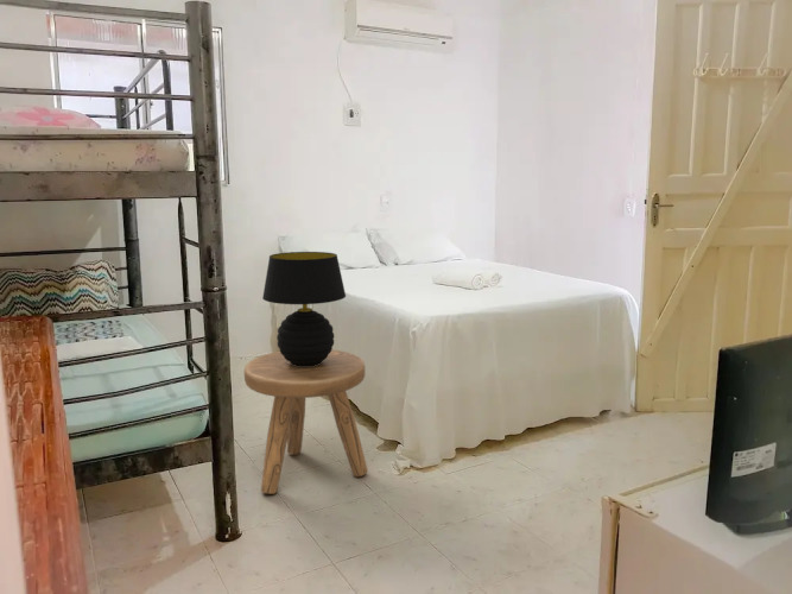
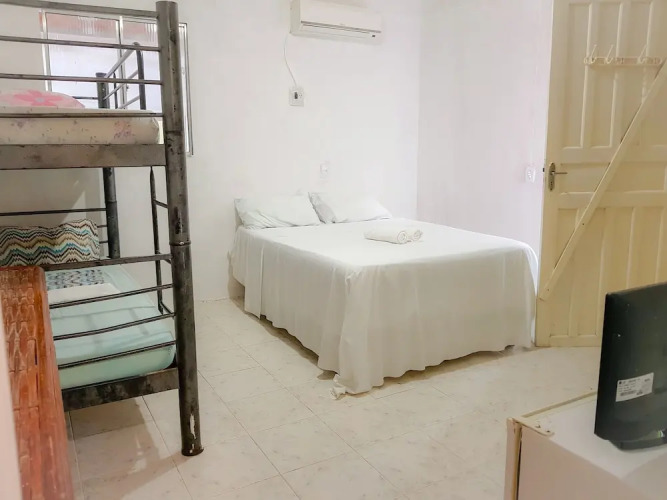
- table lamp (304, 309)
- stool (304, 417)
